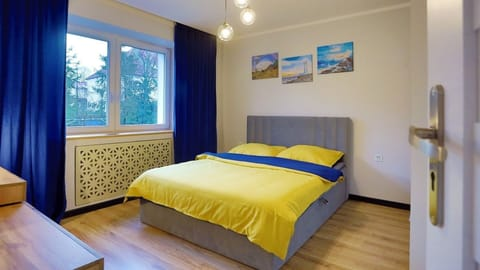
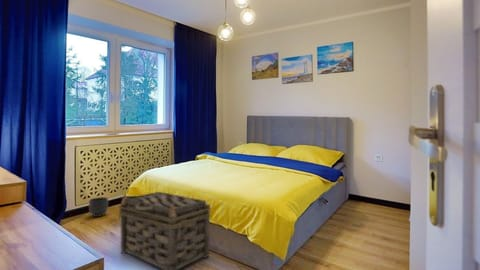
+ basket (163, 224)
+ planter (98, 207)
